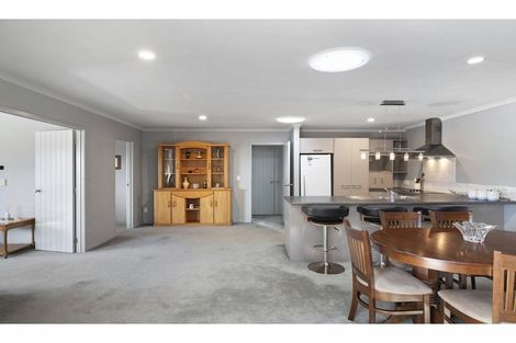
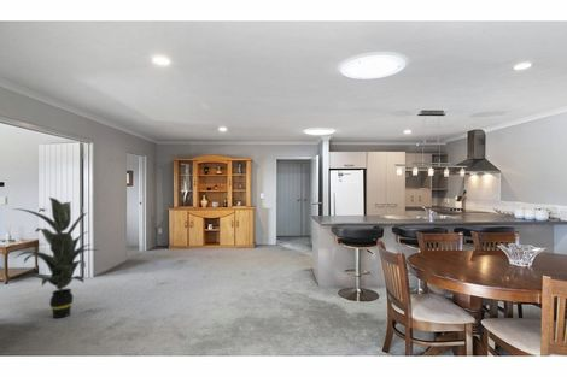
+ indoor plant (55, 257)
